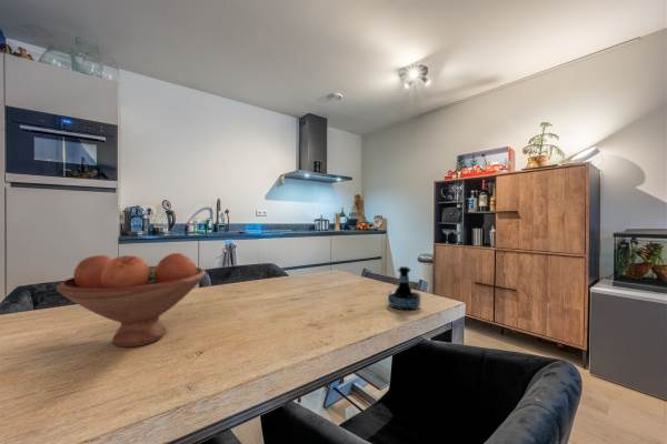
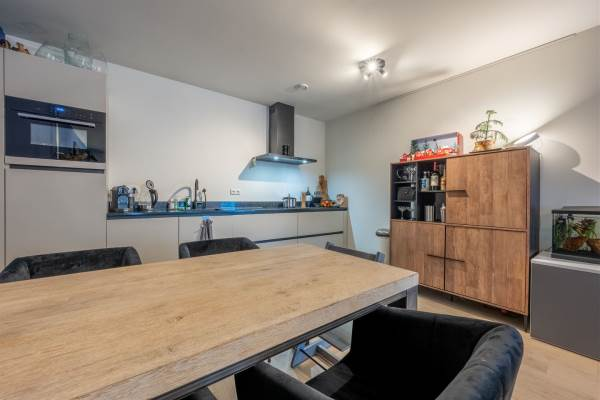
- tequila bottle (404, 286)
- fruit bowl (140, 294)
